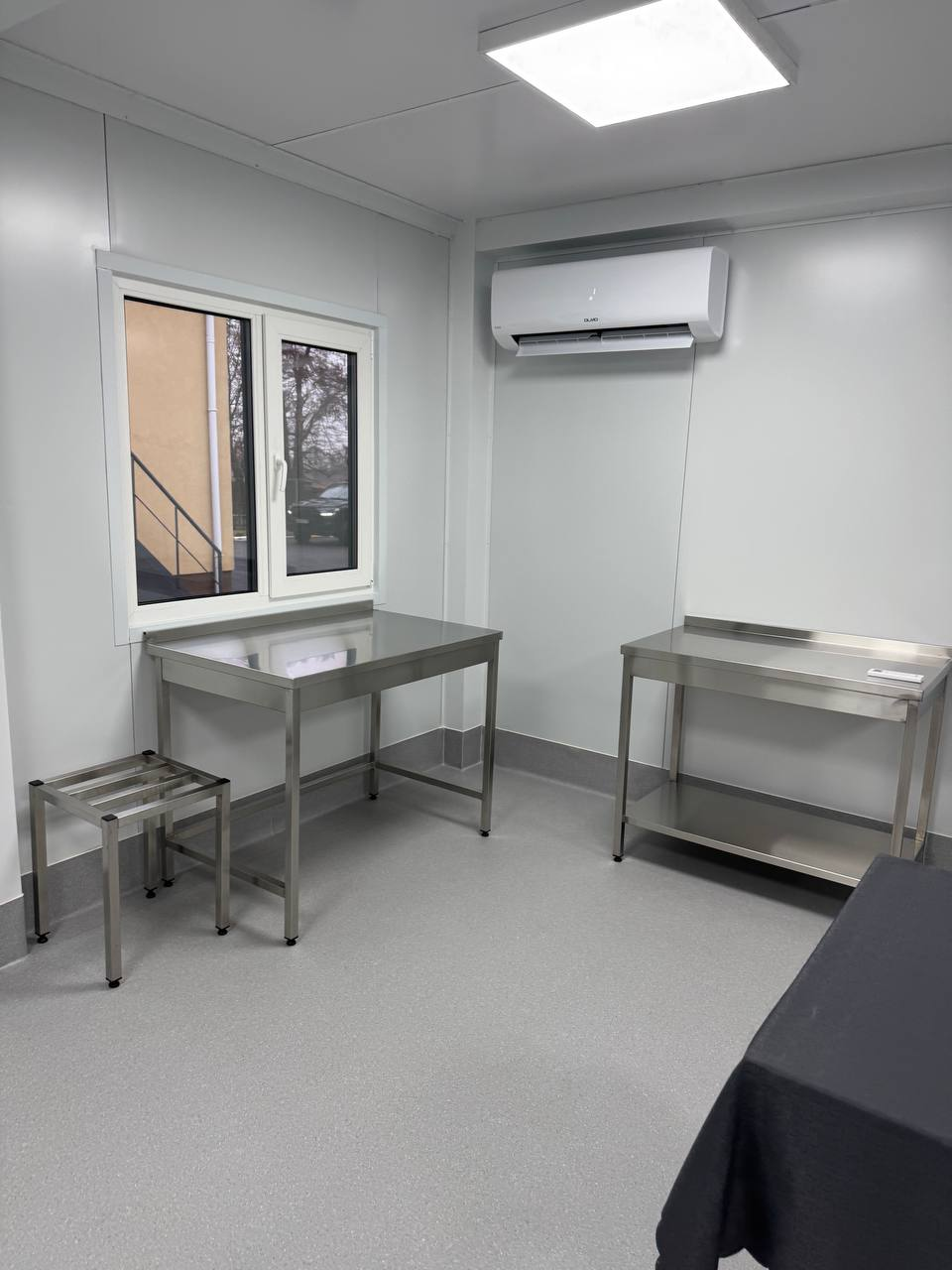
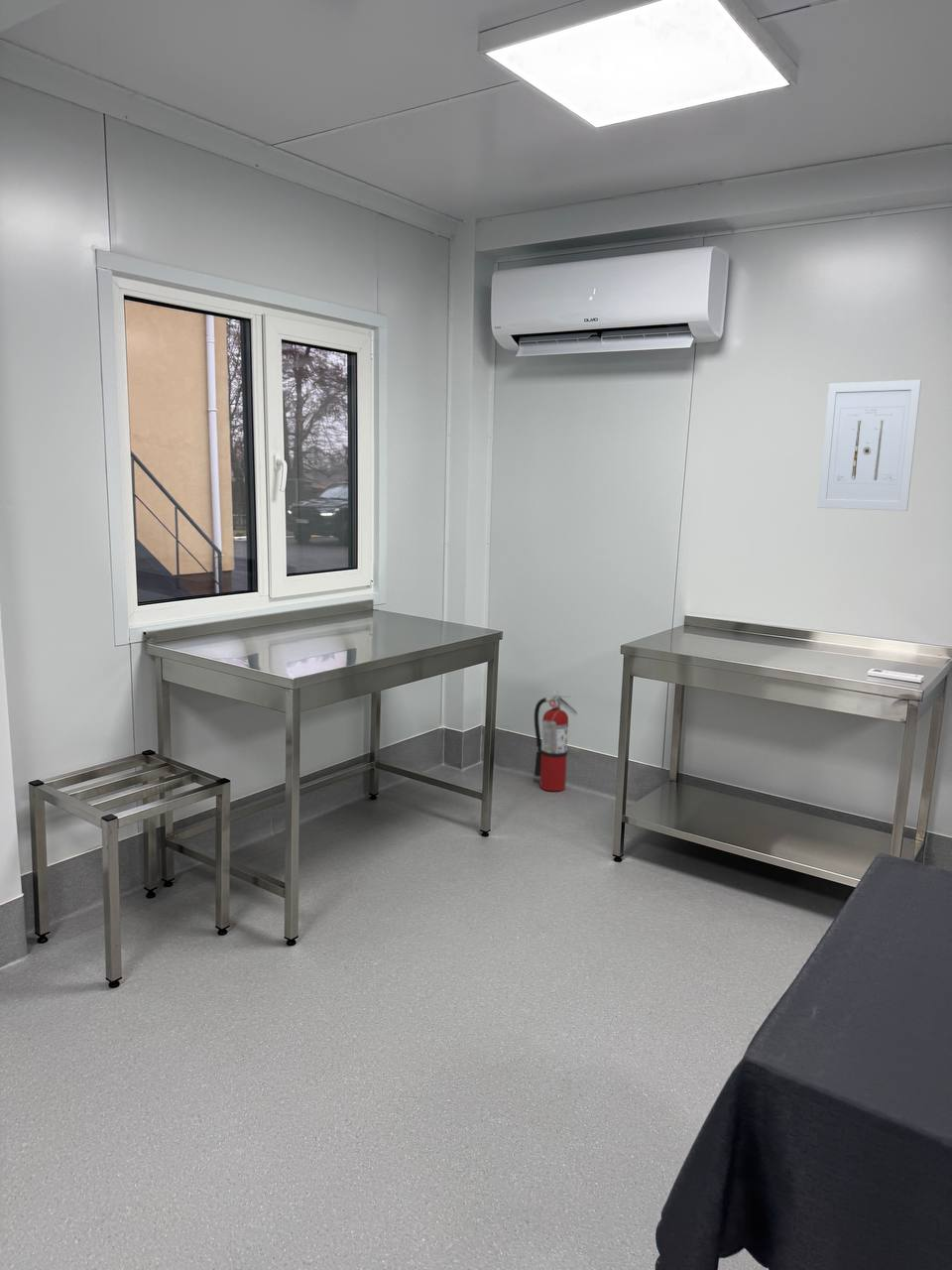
+ wall art (867, 445)
+ fire extinguisher (553, 737)
